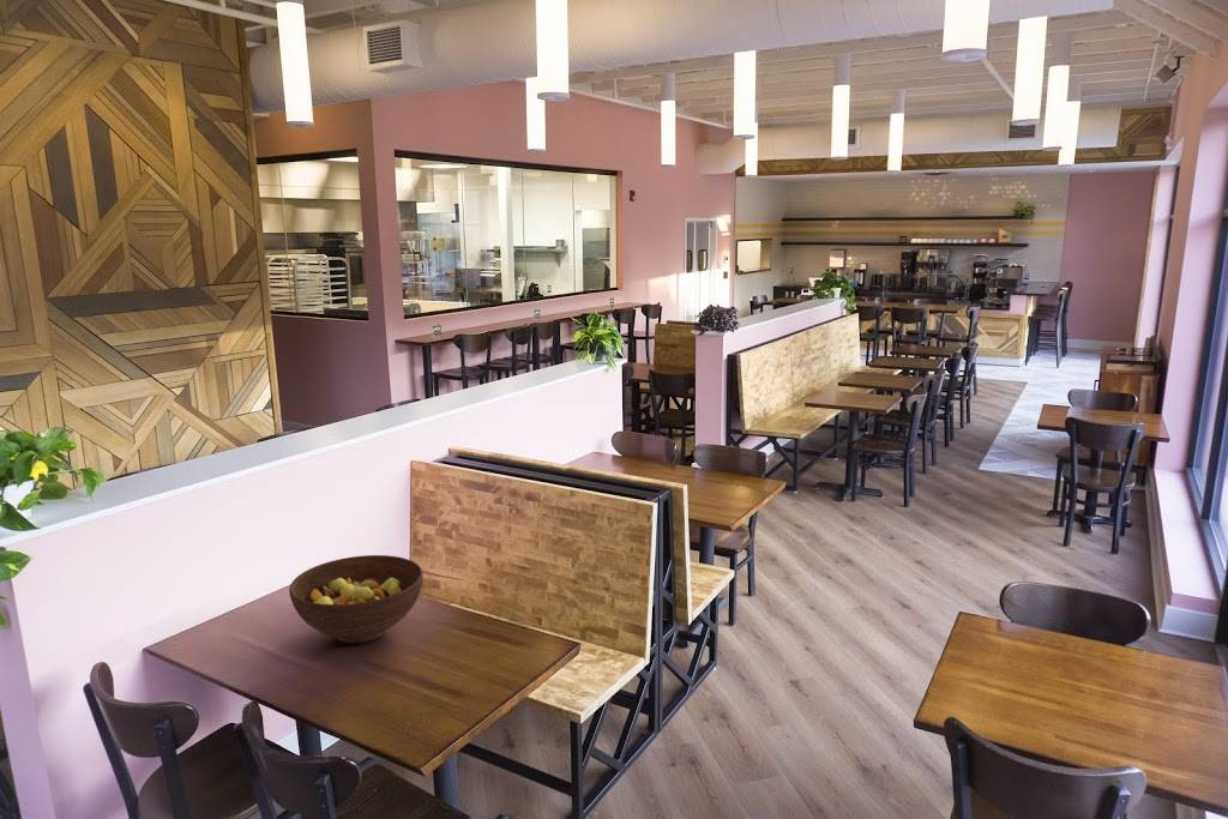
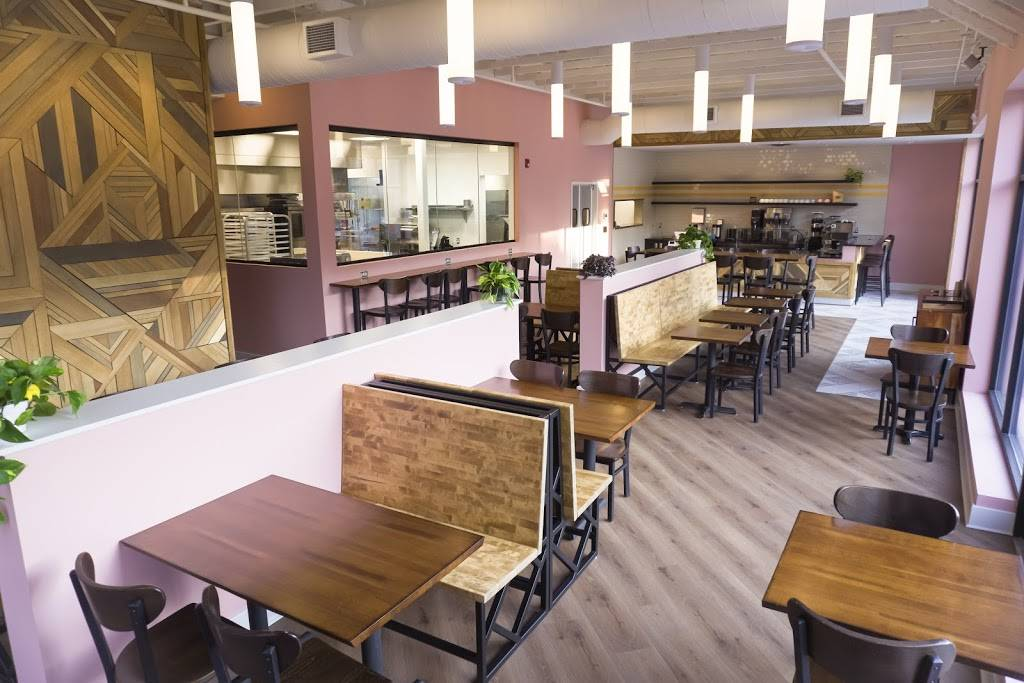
- fruit bowl (359, 606)
